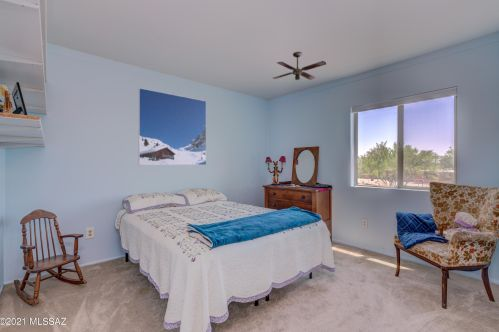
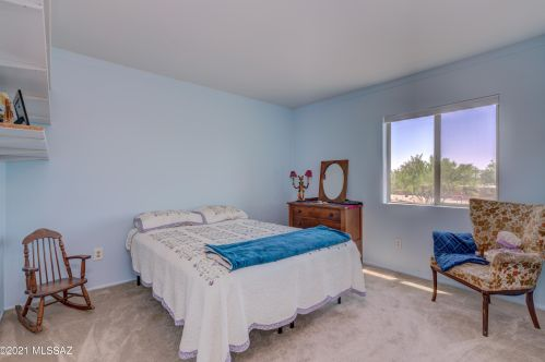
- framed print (175, 130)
- ceiling fan (297, 66)
